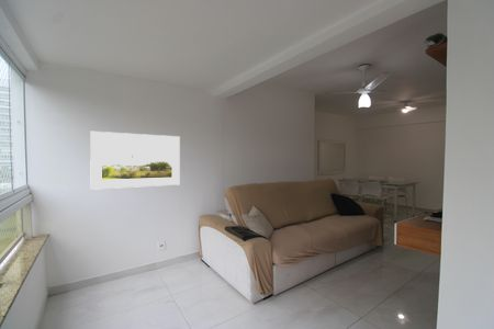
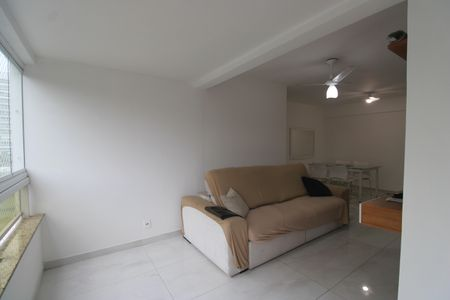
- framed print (138, 160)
